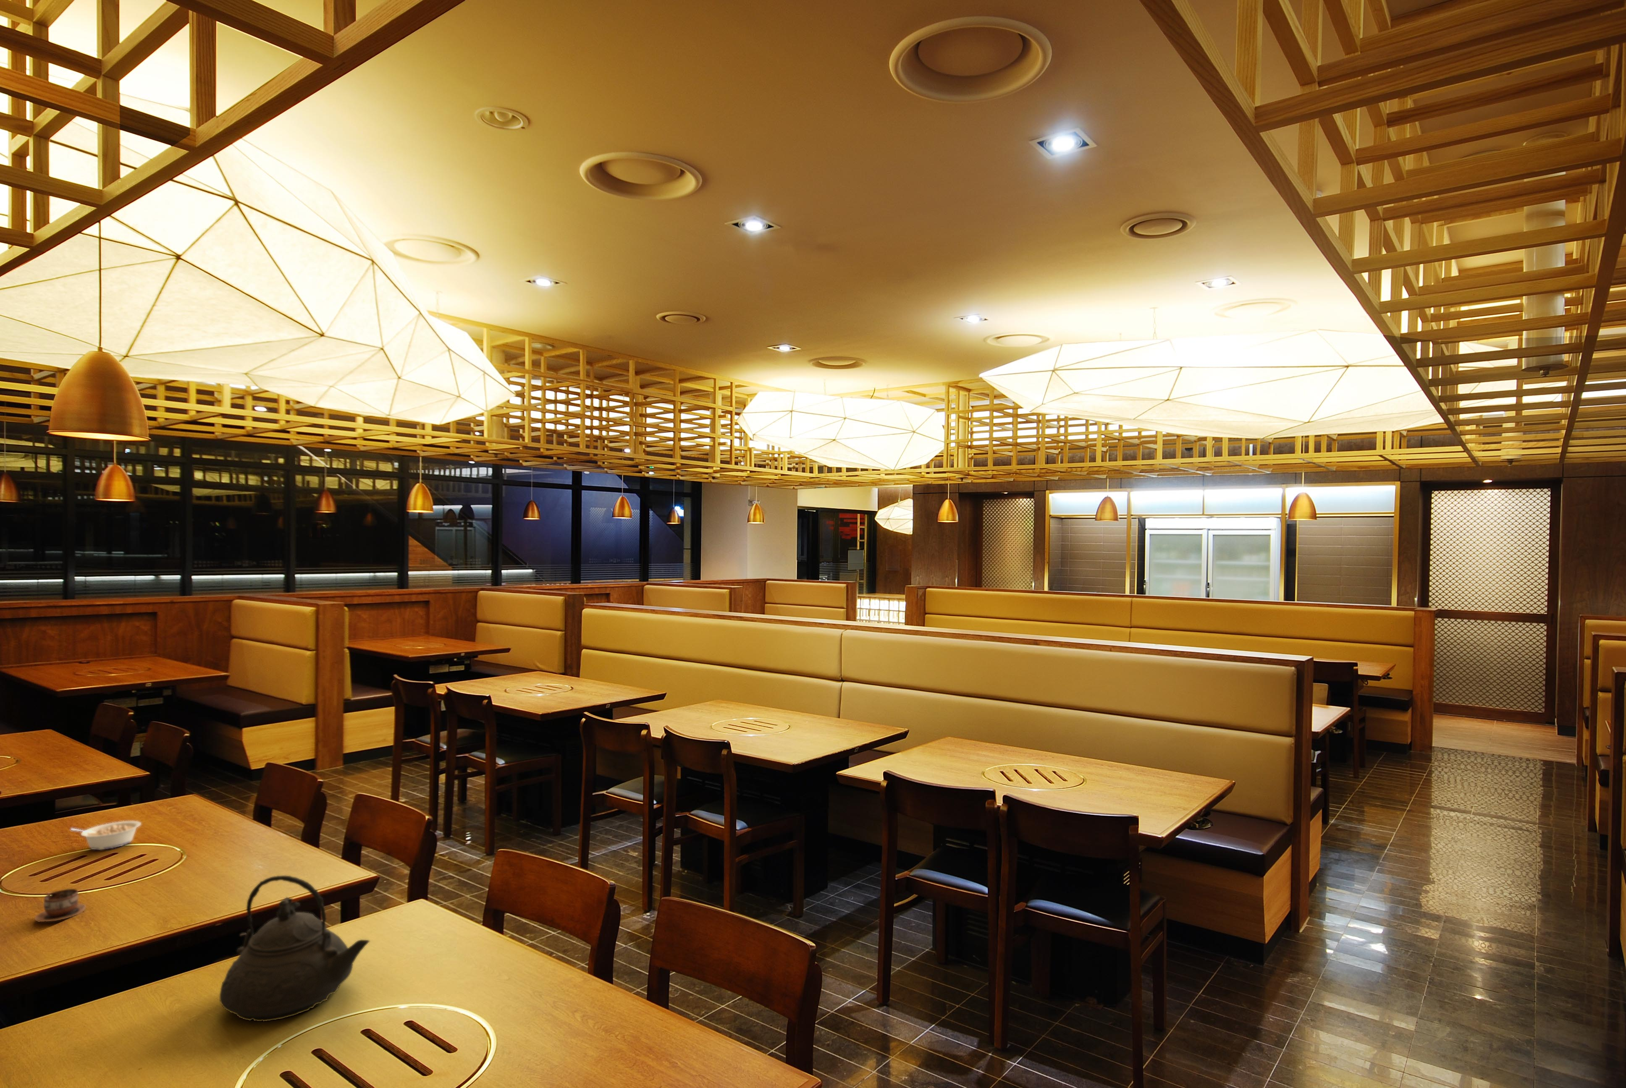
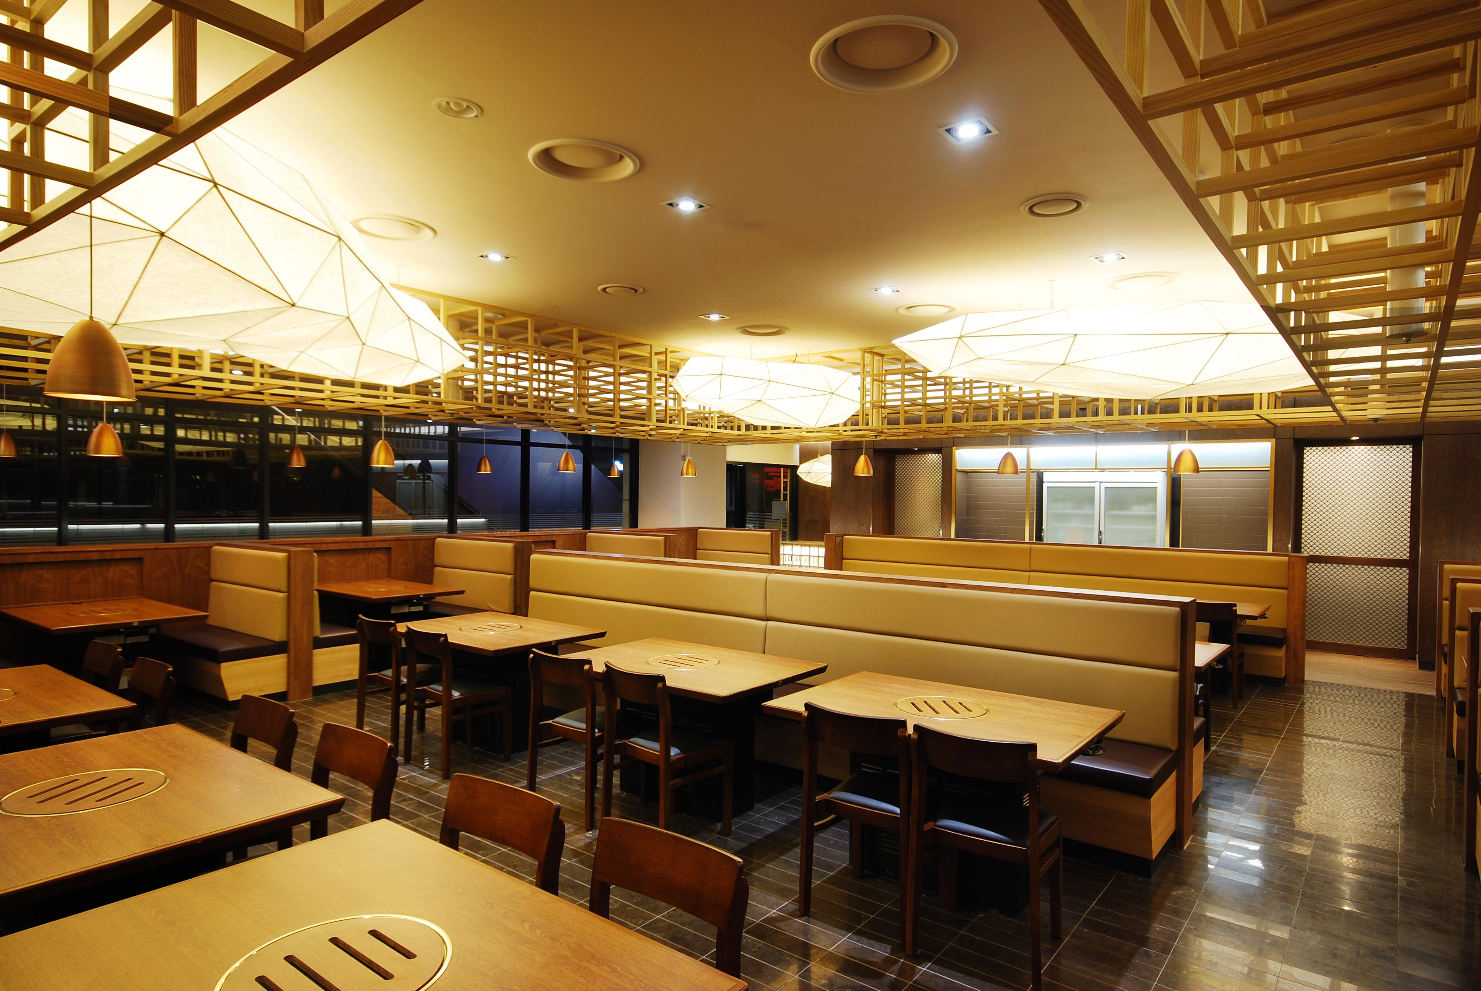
- legume (109, 835)
- teakettle (302, 936)
- cup (60, 905)
